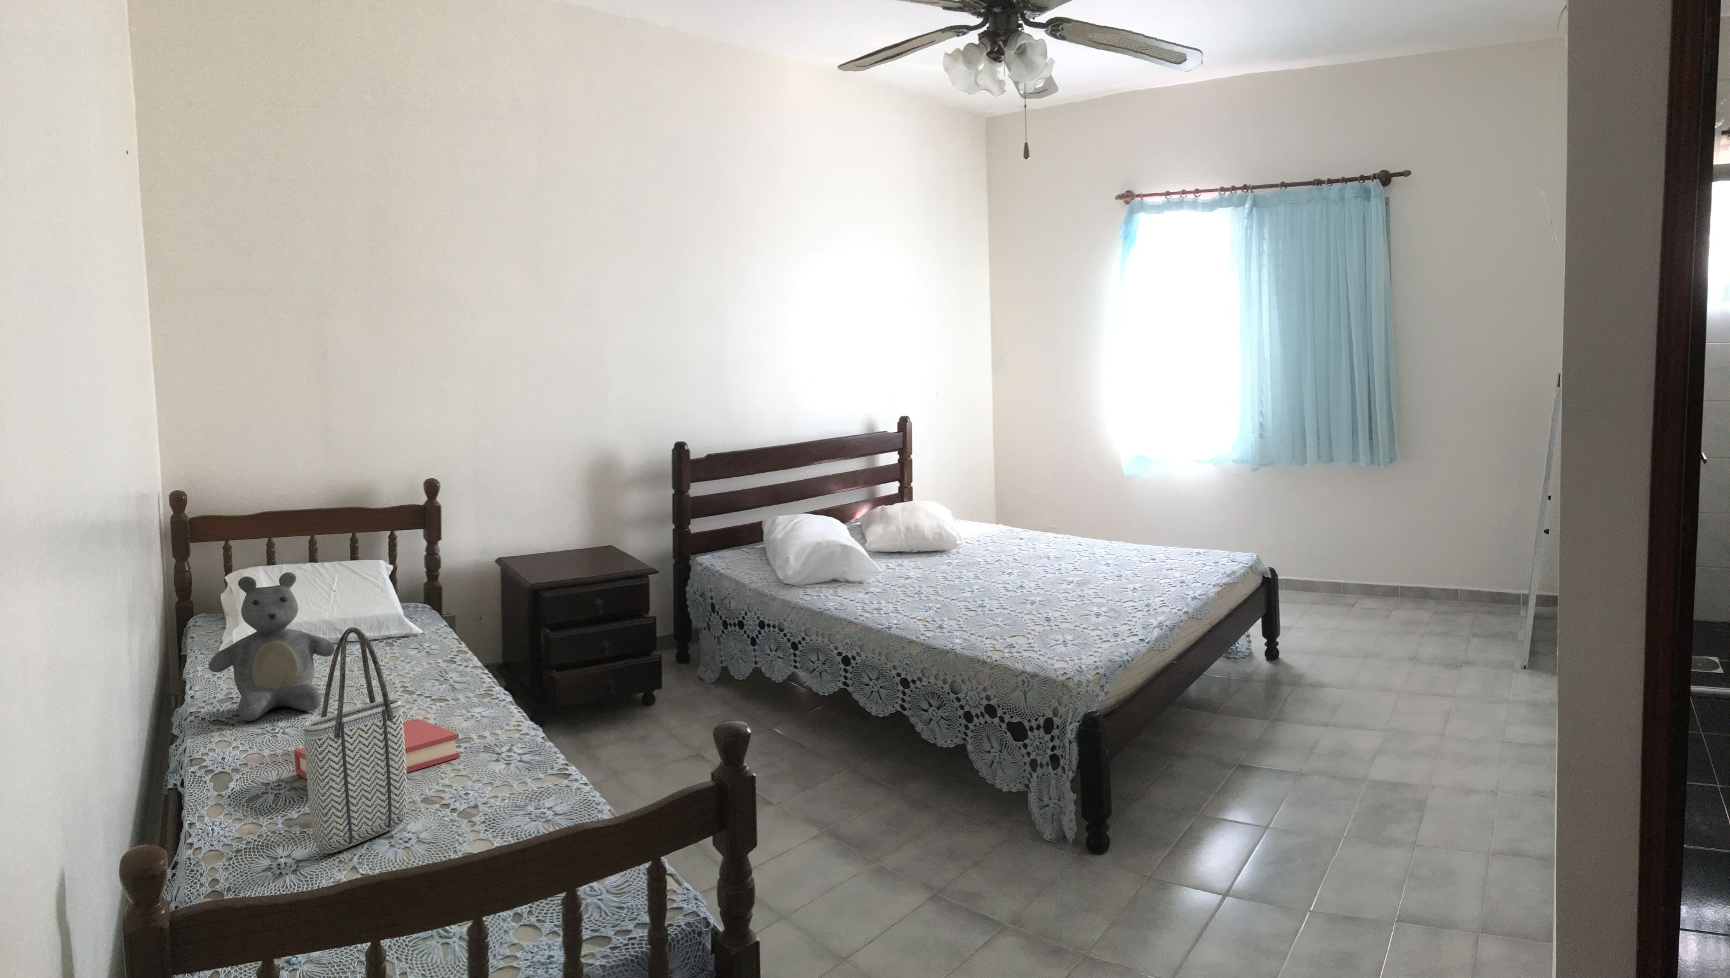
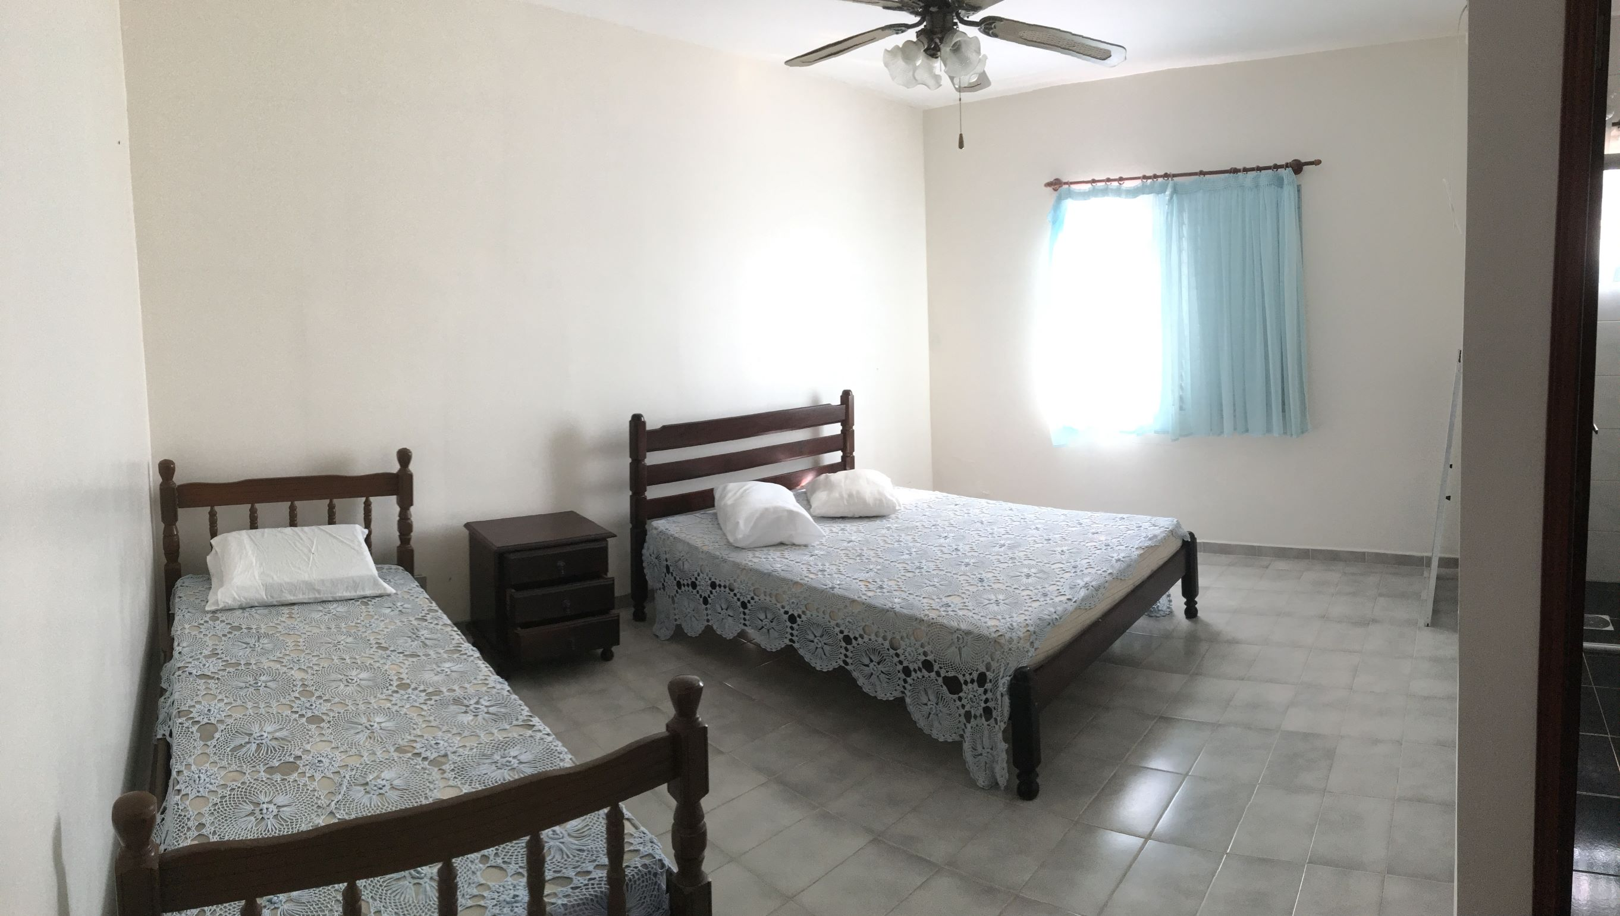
- hardback book (405, 753)
- tote bag (355, 734)
- teddy bear (273, 643)
